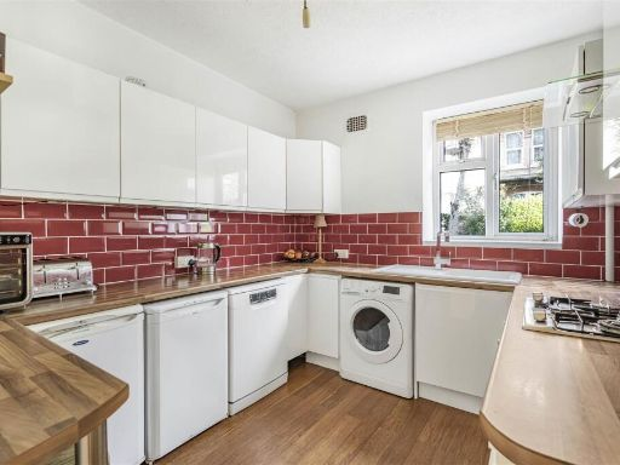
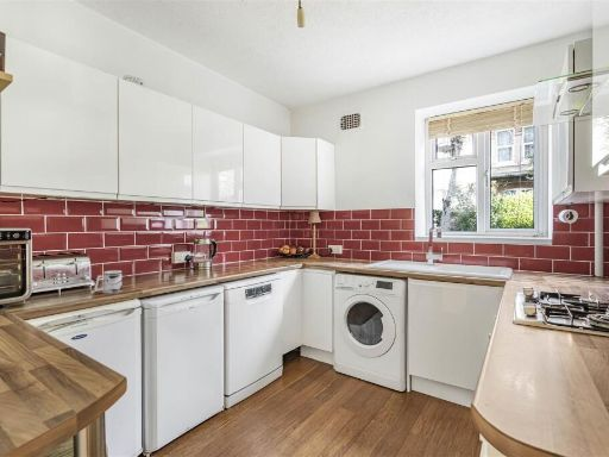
+ mug (108, 281)
